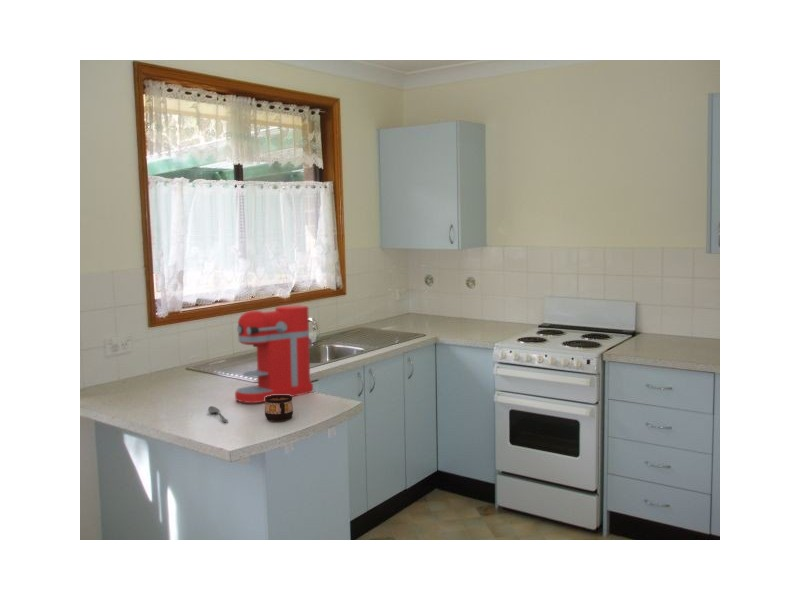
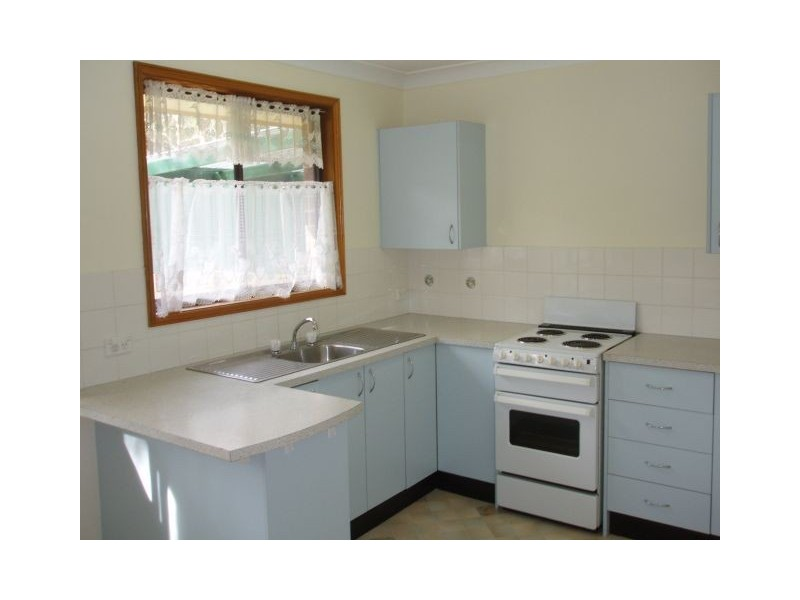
- cup (278, 408)
- spoon (218, 413)
- coffee maker (273, 352)
